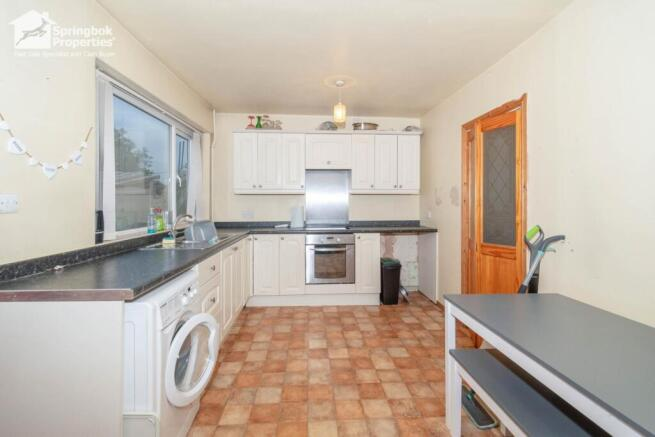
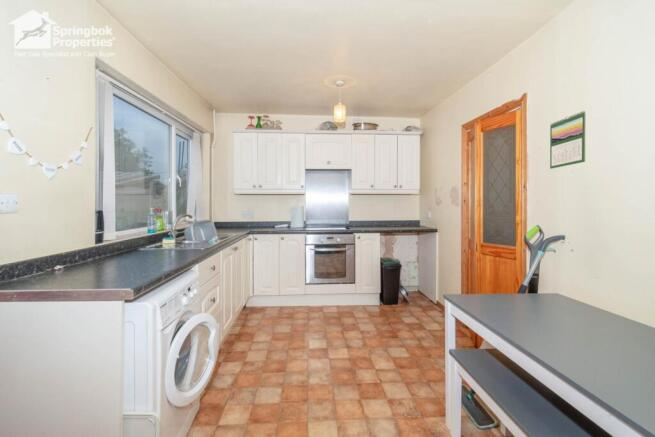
+ calendar (566, 141)
